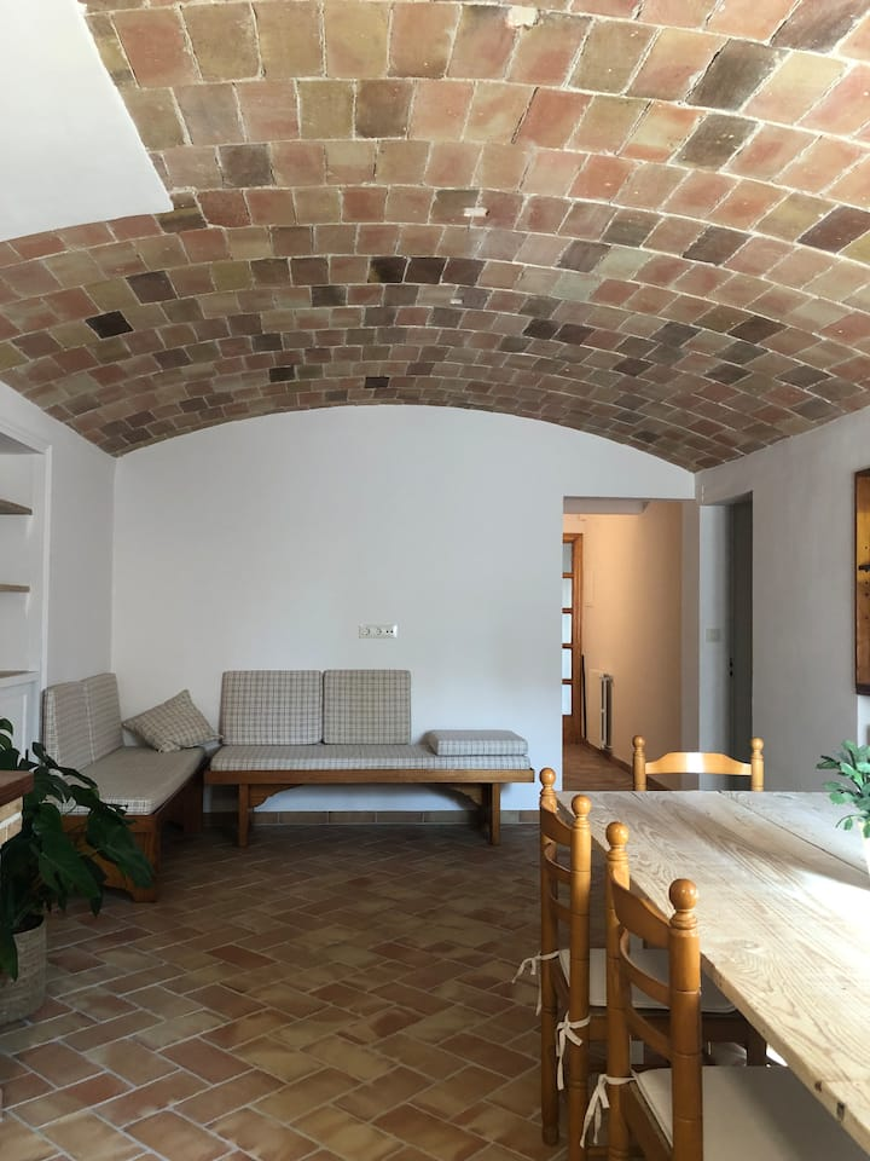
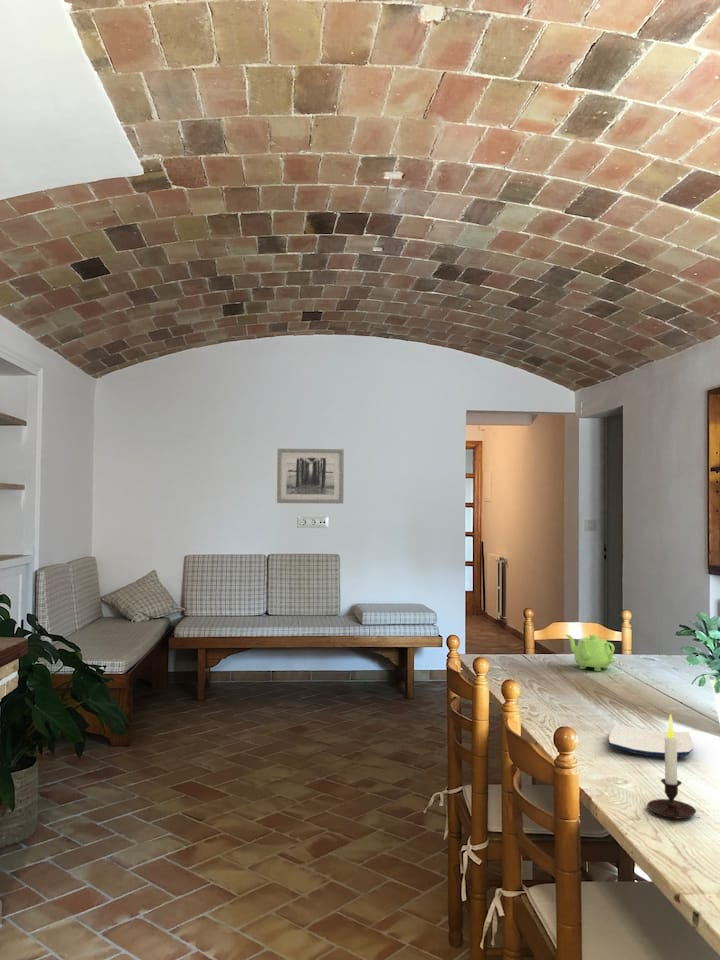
+ plate (650, 742)
+ wall art (310, 476)
+ teapot (587, 651)
+ candle (672, 764)
